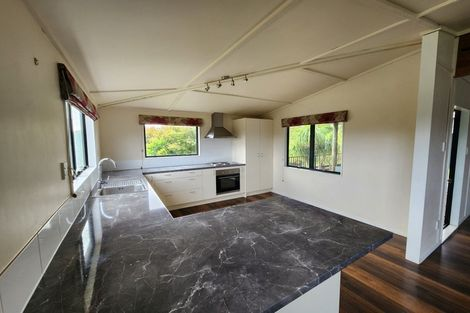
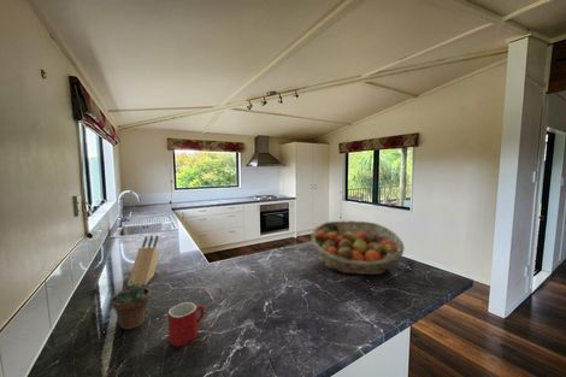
+ knife block (145, 258)
+ fruit basket (354, 245)
+ succulent plant (131, 298)
+ mug (188, 320)
